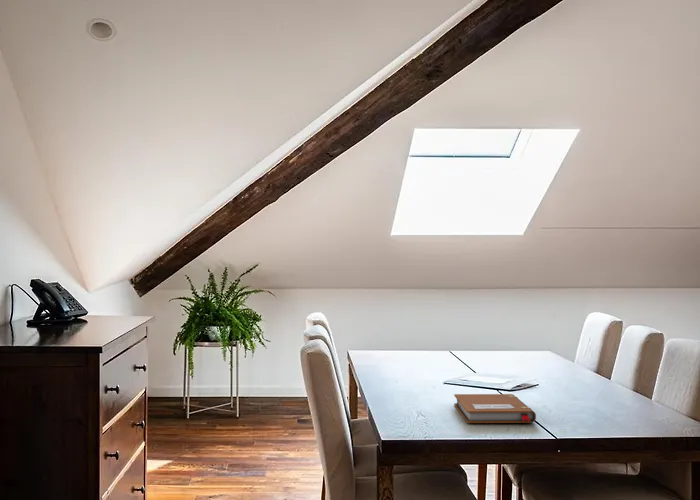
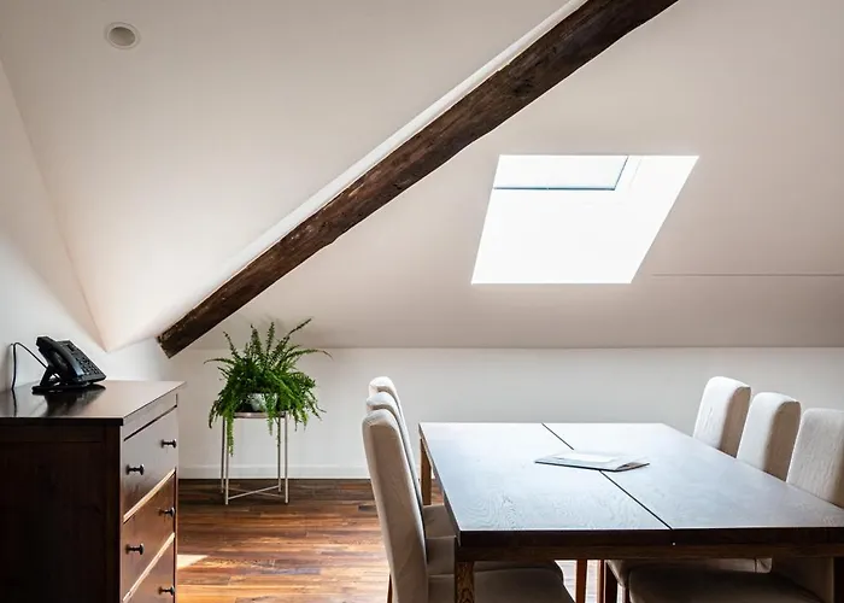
- notebook (493, 408)
